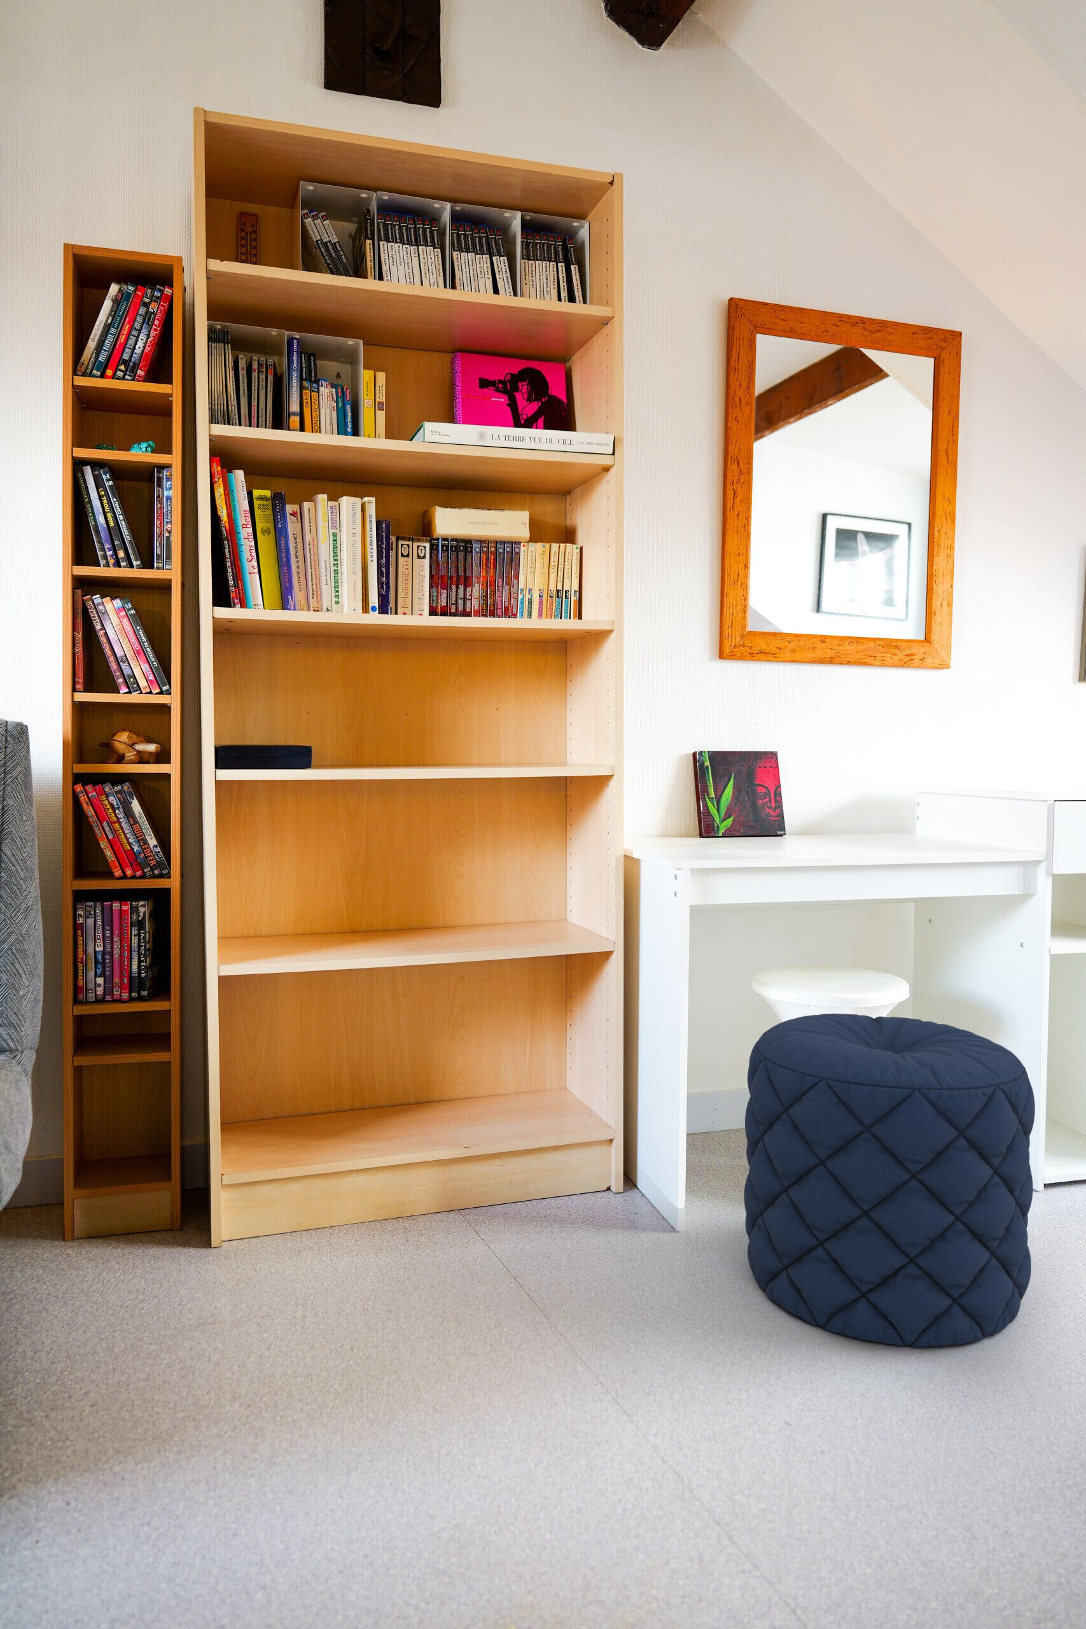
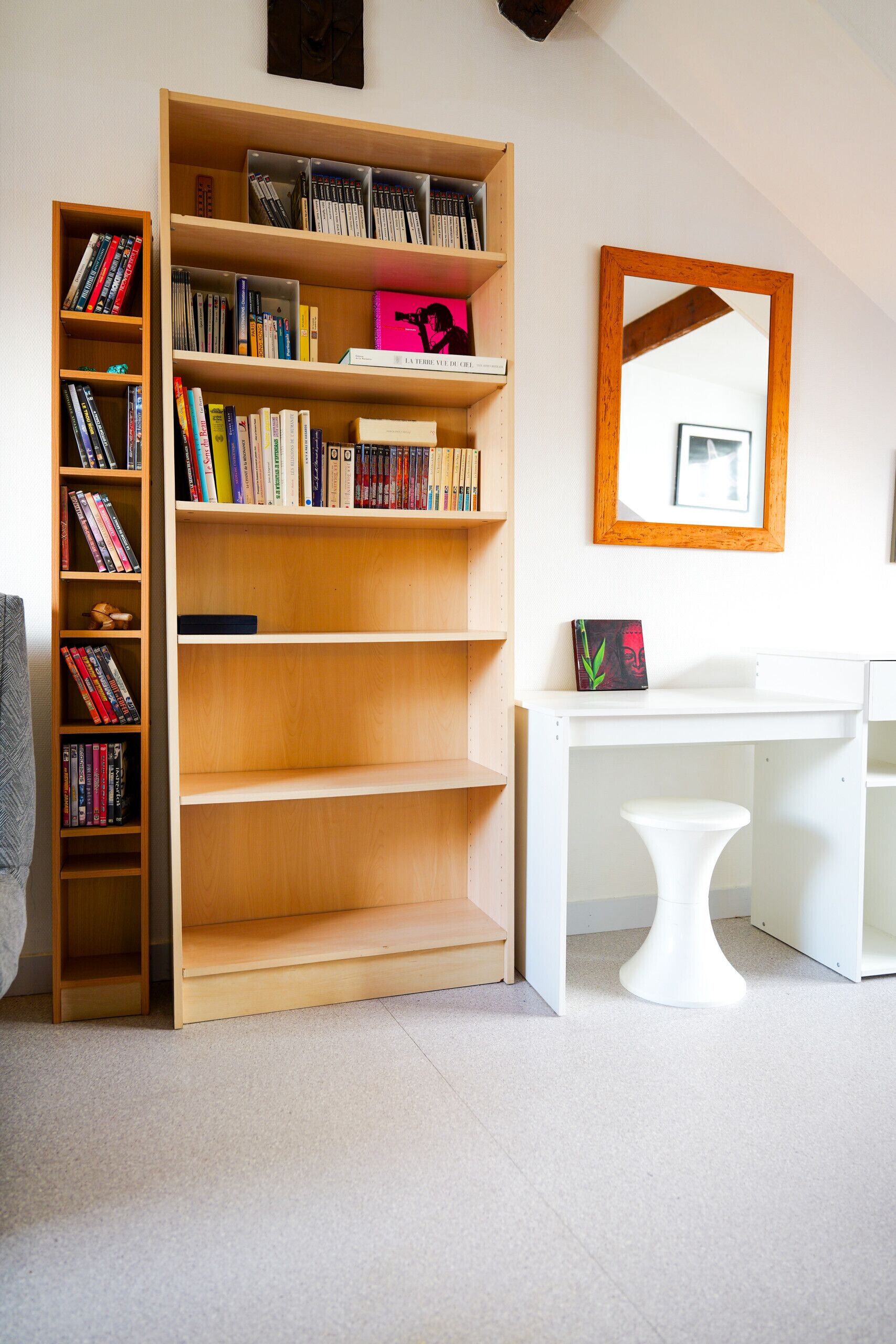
- pouf (884, 1158)
